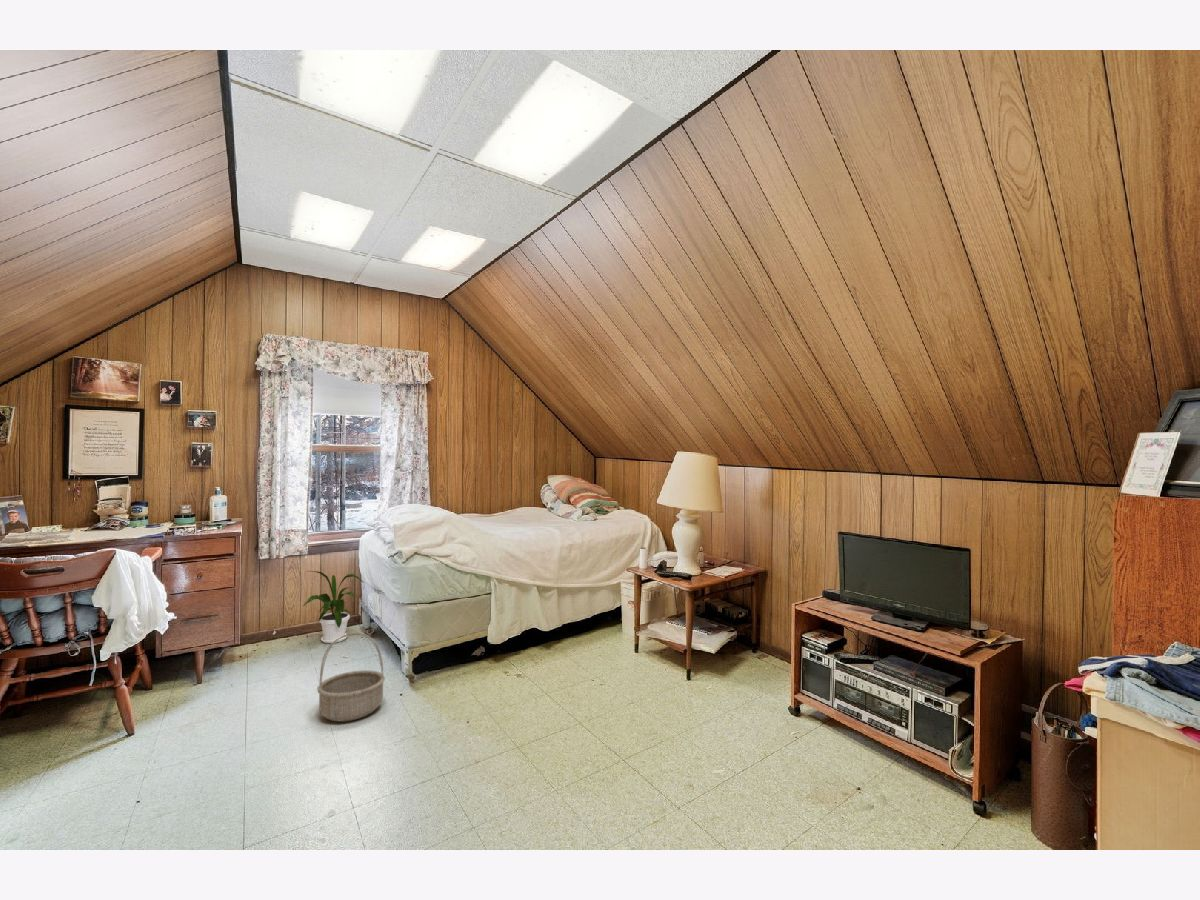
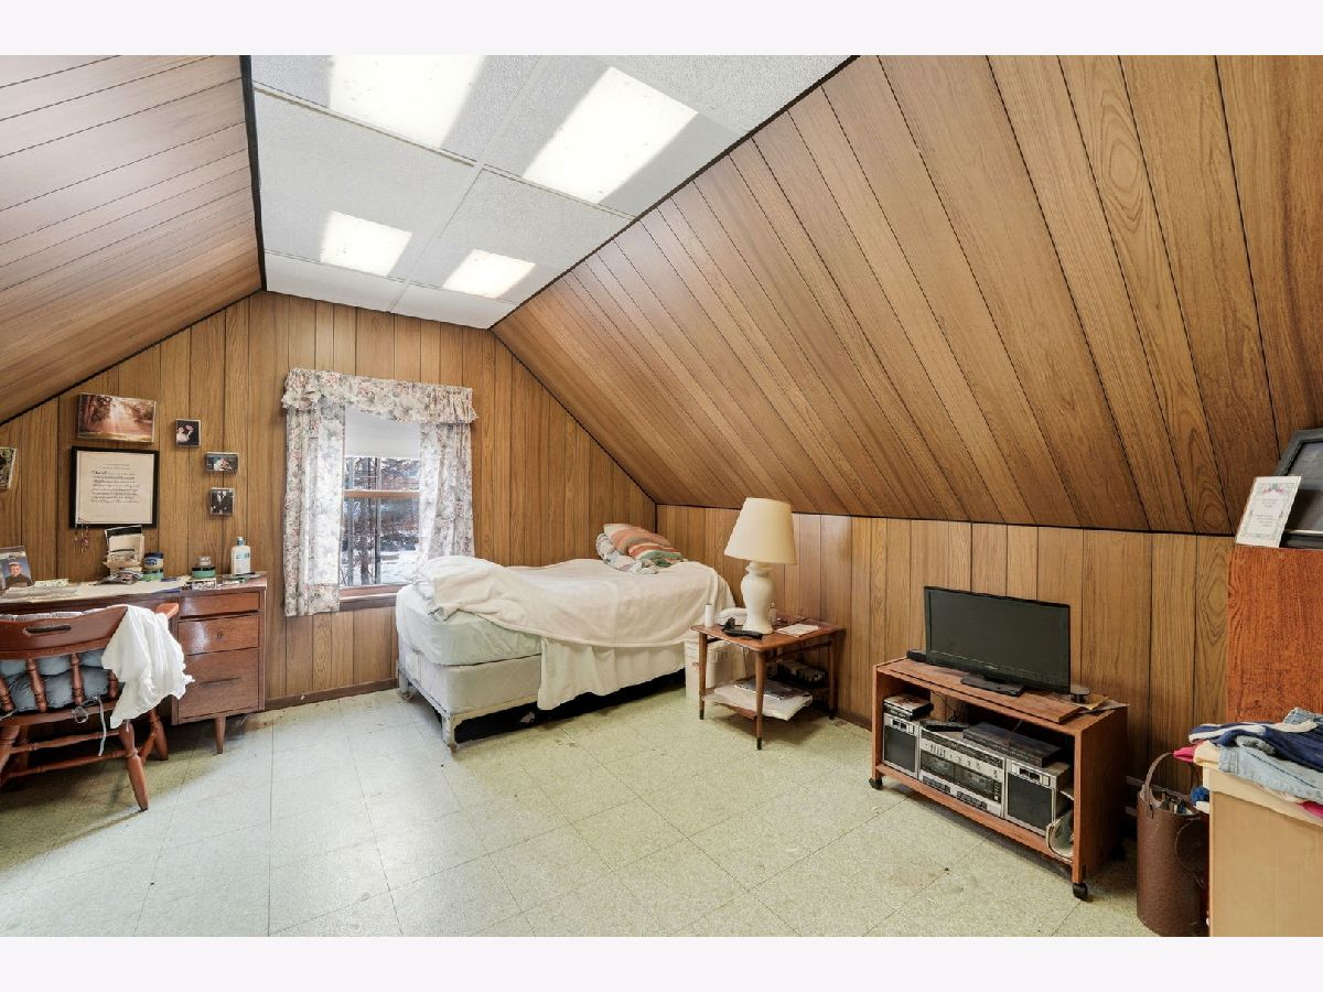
- house plant (332, 604)
- basket (352, 672)
